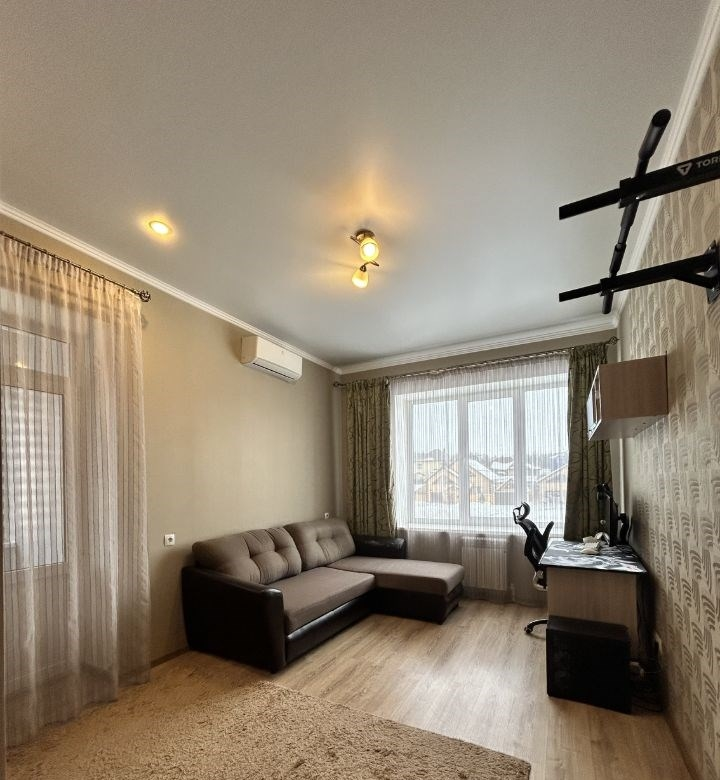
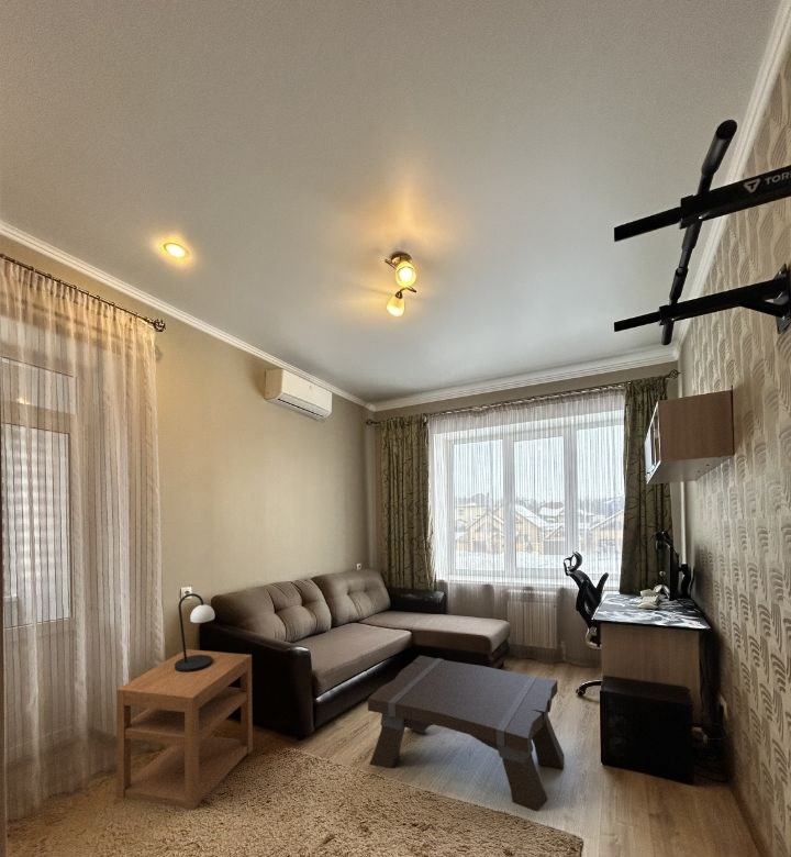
+ table lamp (194, 622)
+ nightstand (189, 721)
+ coffee table (466, 724)
